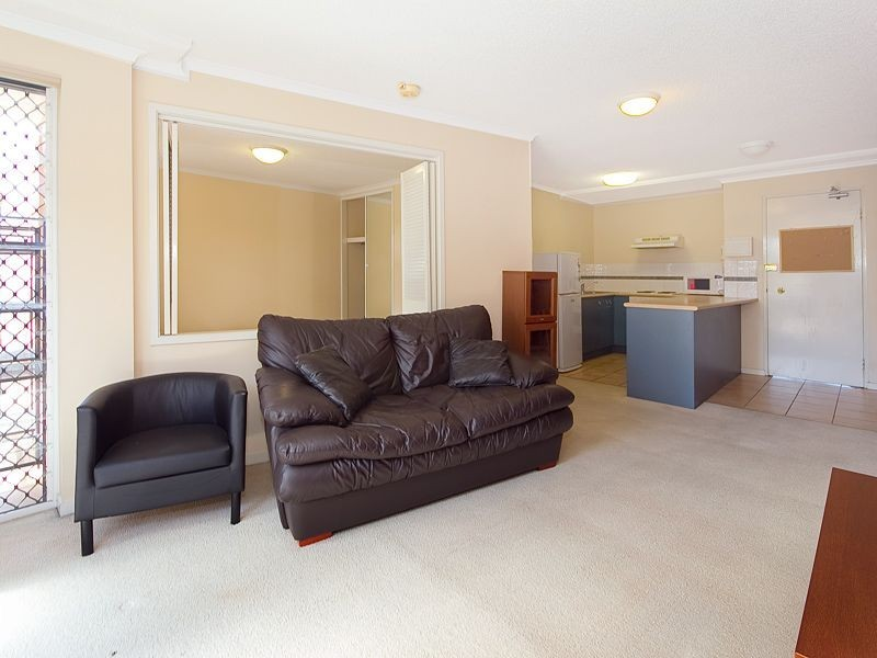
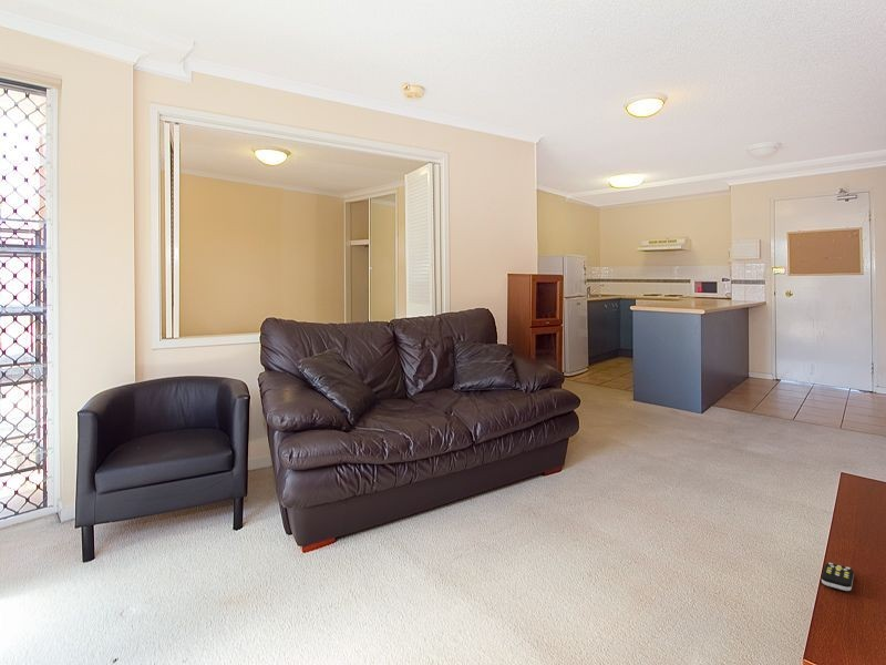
+ remote control (837, 575)
